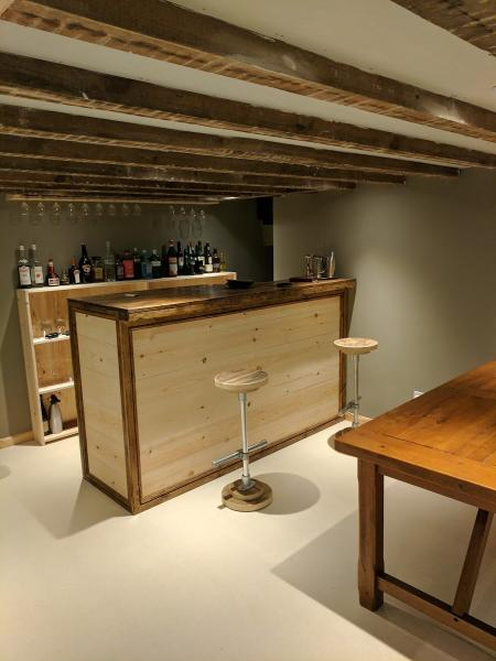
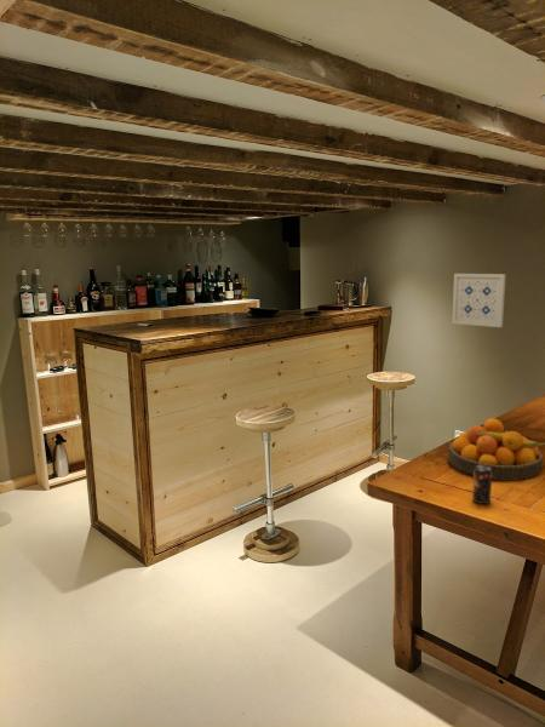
+ beverage can (482, 483)
+ fruit bowl (494, 445)
+ wall art (477, 299)
